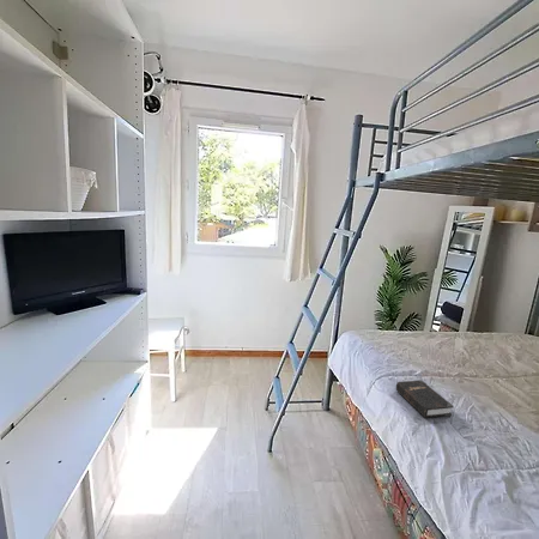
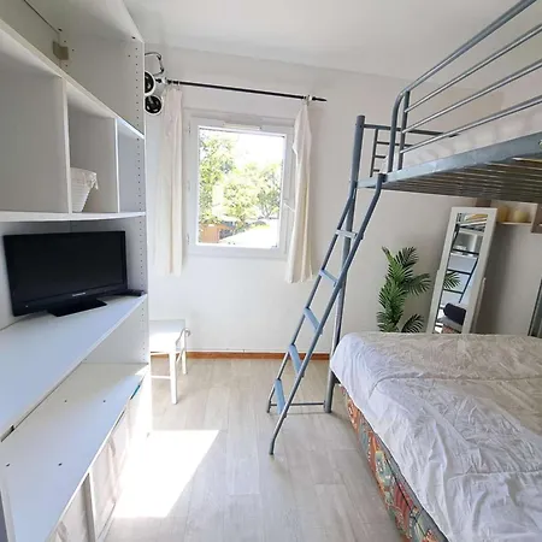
- hardback book (422, 398)
